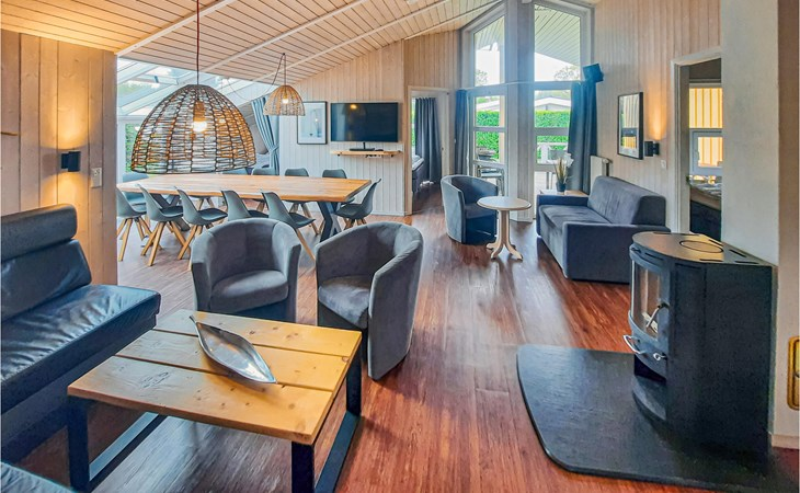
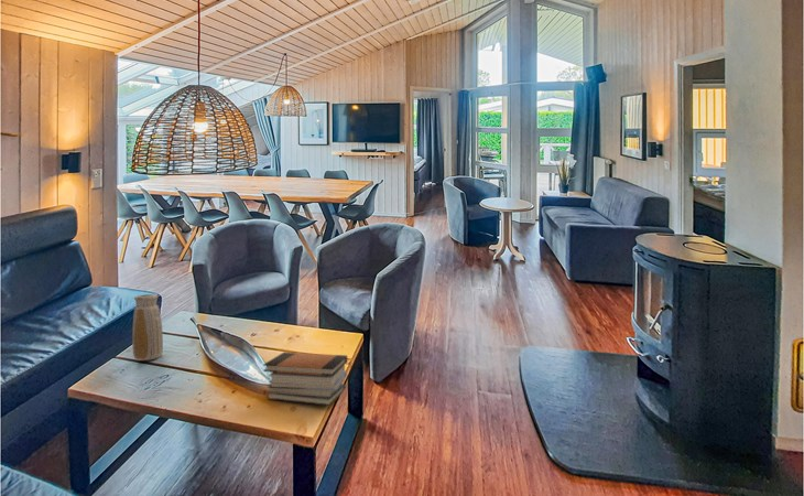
+ book stack (307, 377)
+ vase (148, 326)
